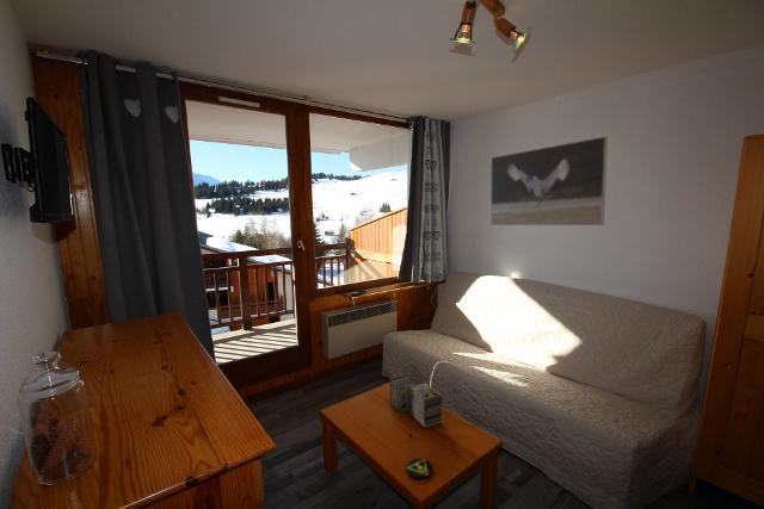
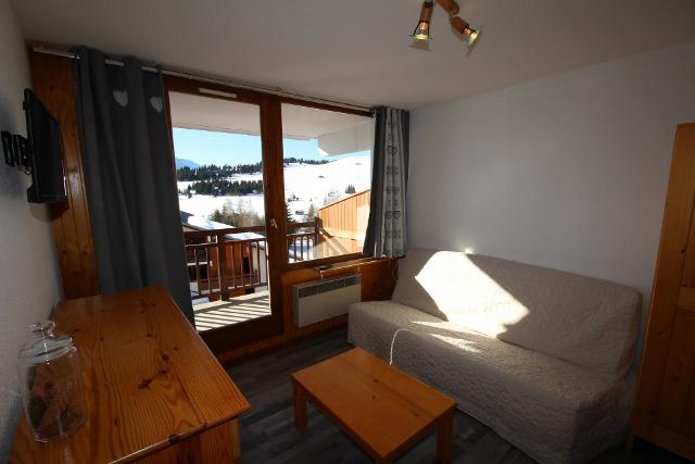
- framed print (541, 187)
- magazine (414, 399)
- coaster (419, 467)
